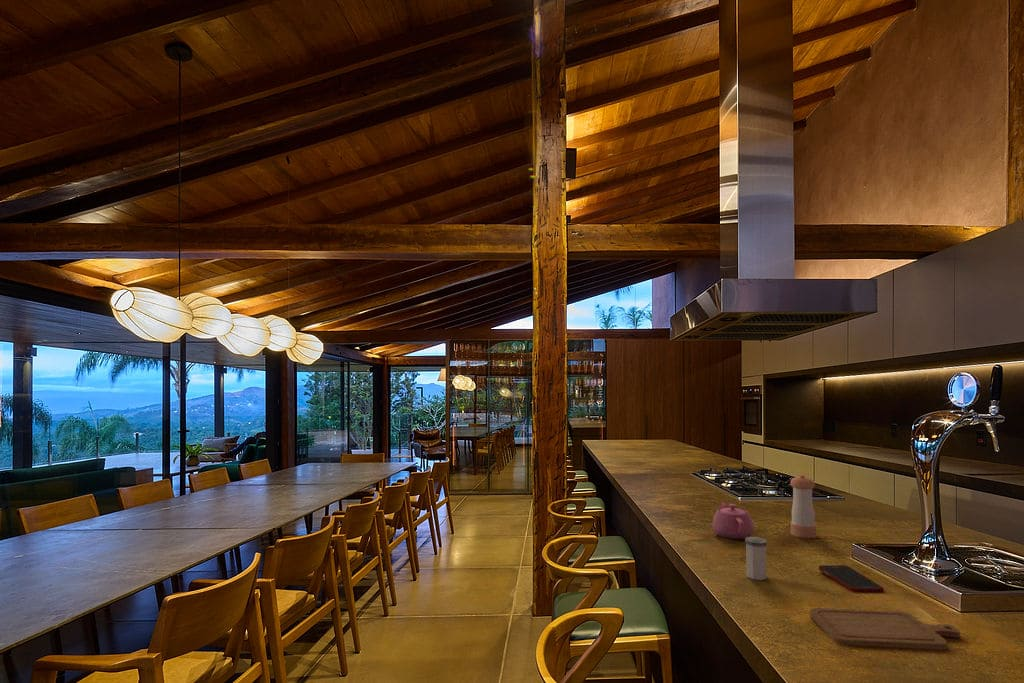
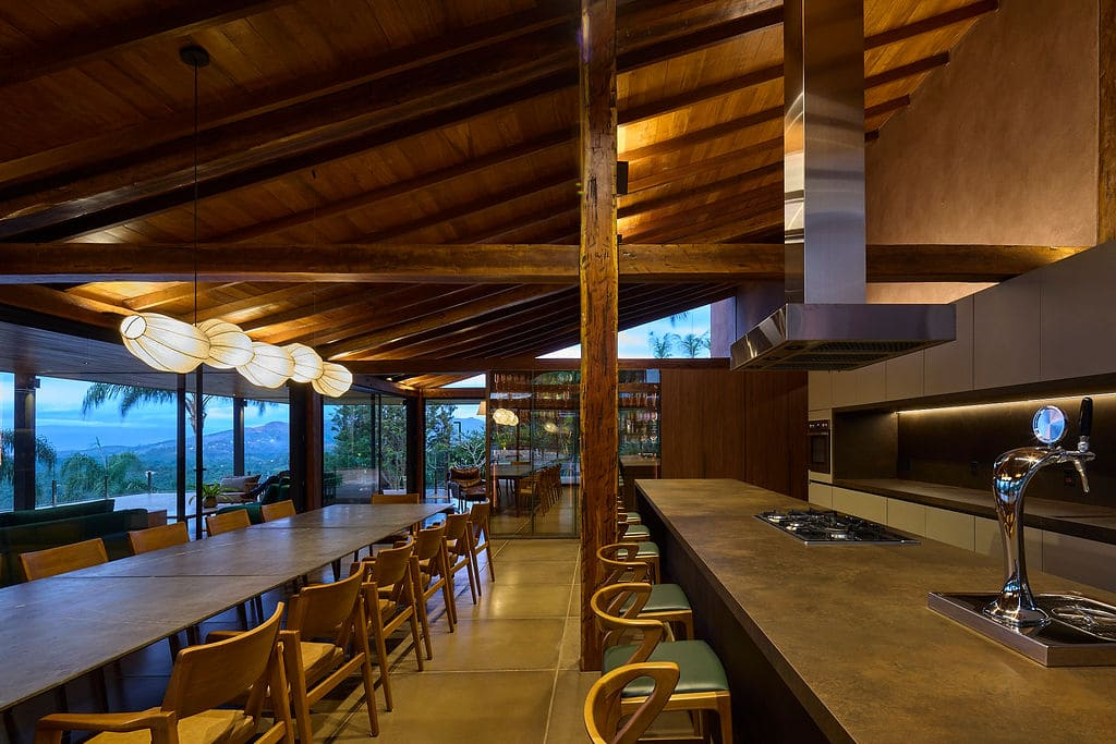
- cell phone (849, 578)
- salt shaker (756, 558)
- chopping board (888, 628)
- teapot (732, 519)
- pepper shaker (802, 505)
